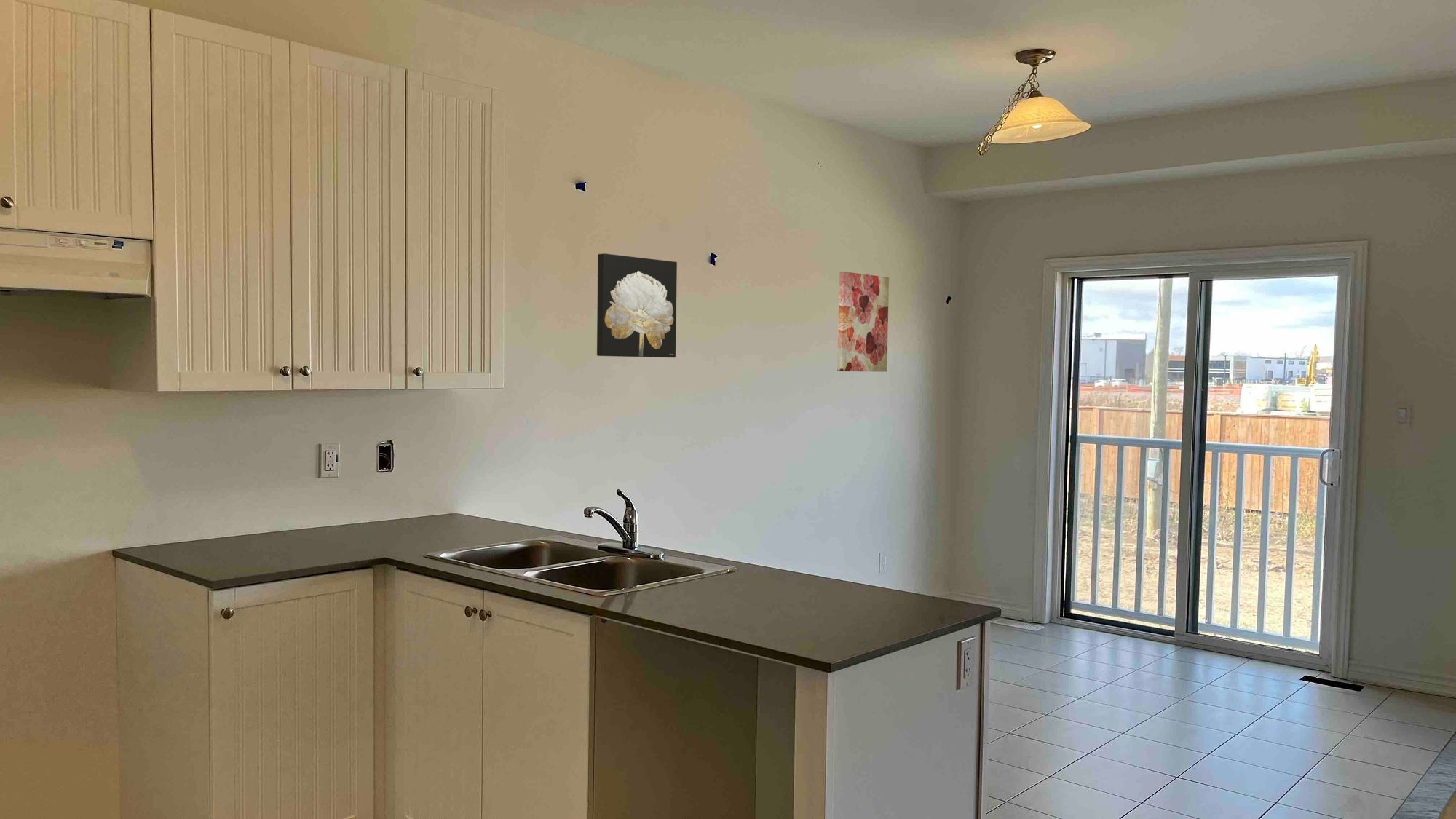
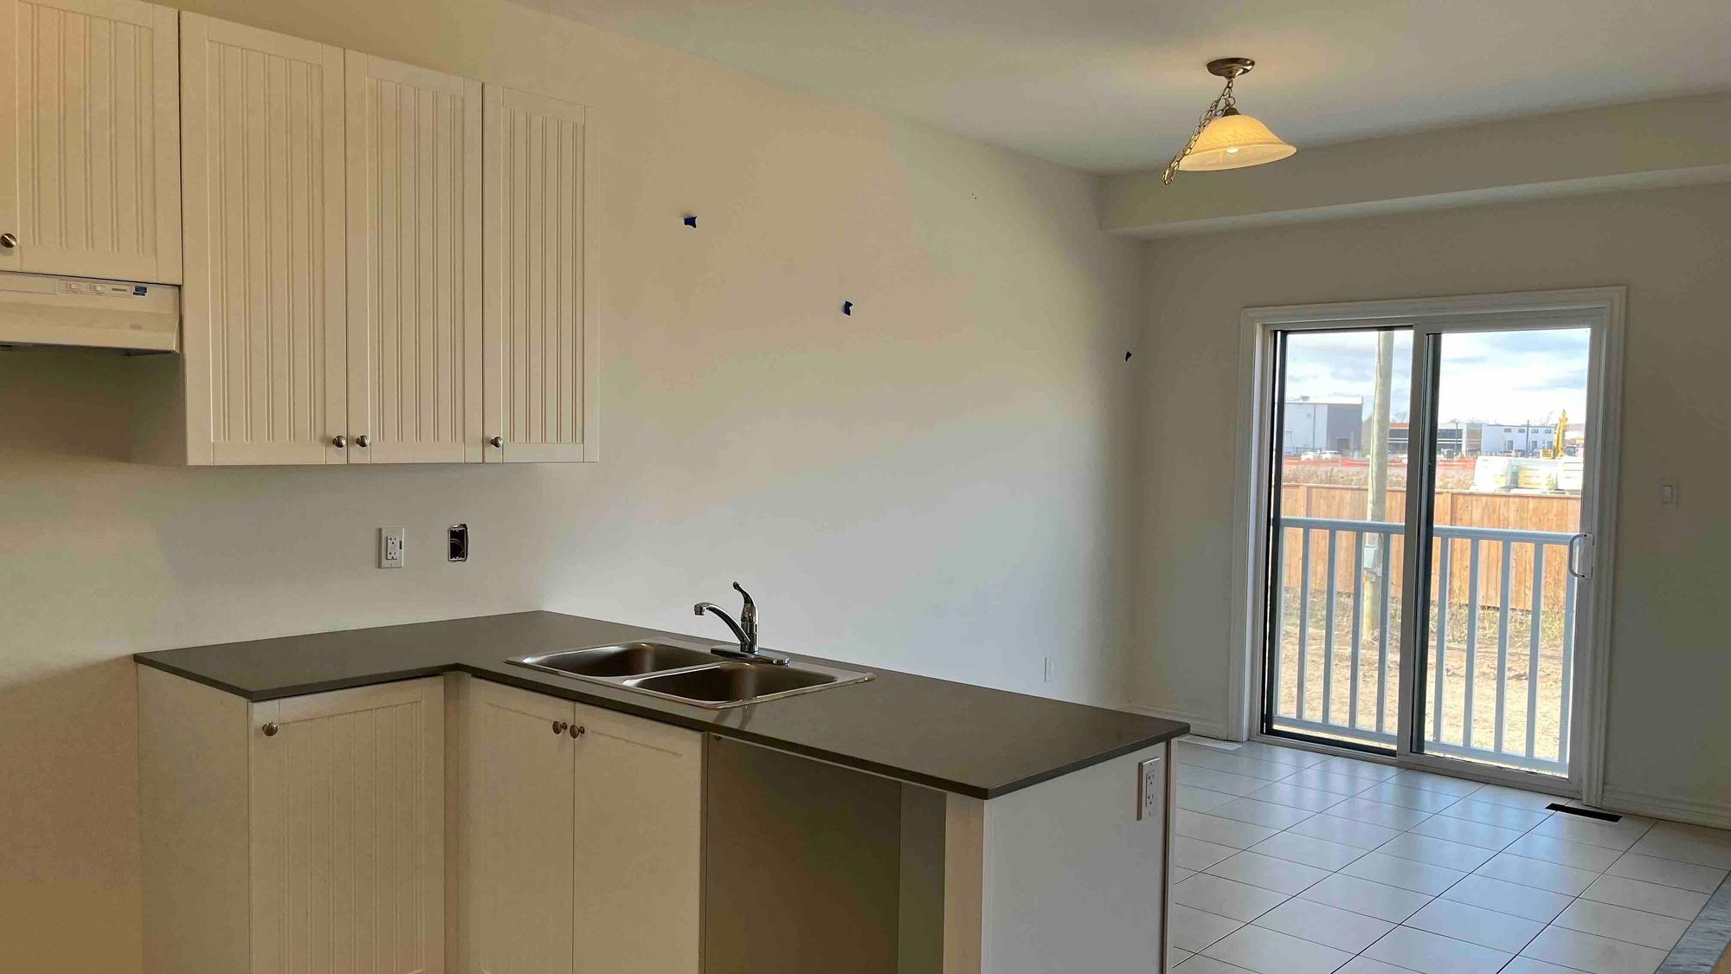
- wall art (637, 307)
- wall art (863, 323)
